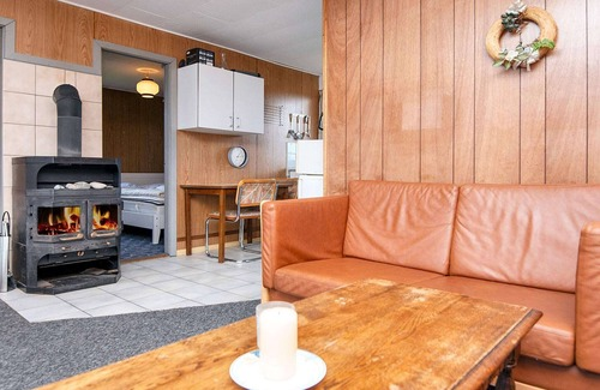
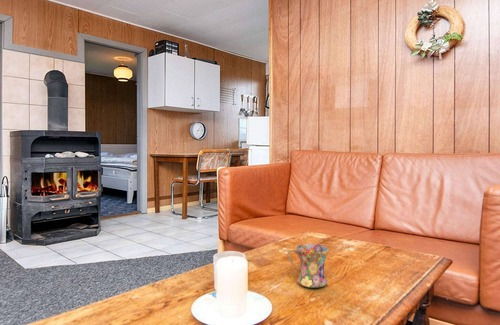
+ mug (307, 265)
